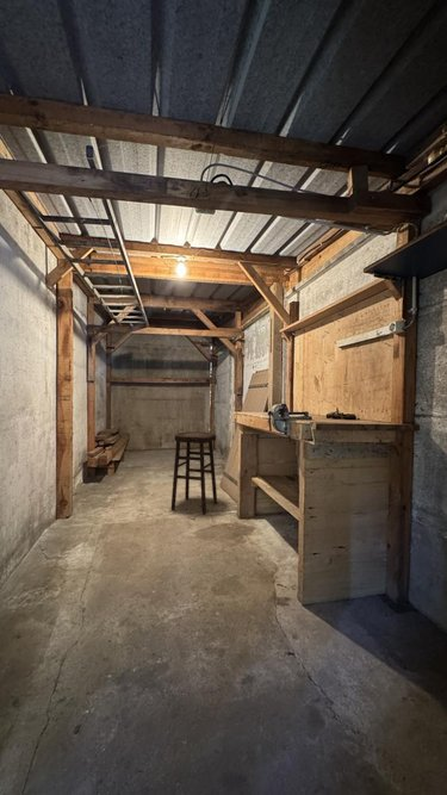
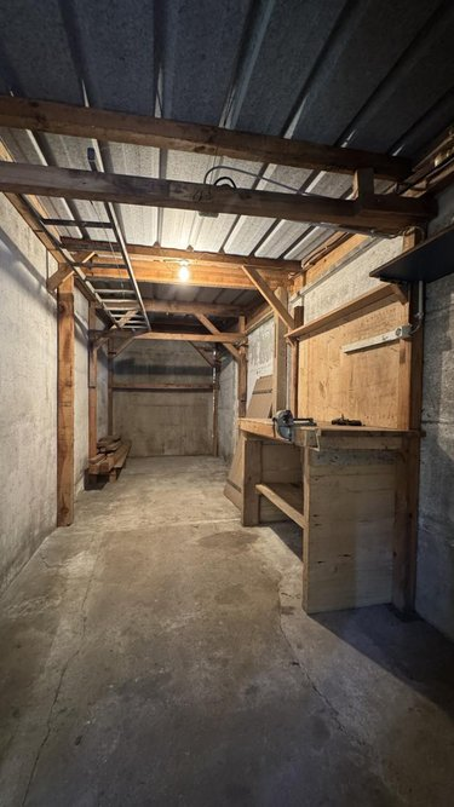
- stool (194, 470)
